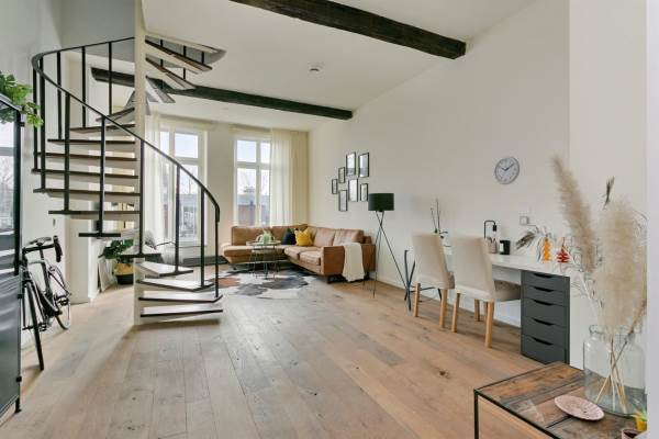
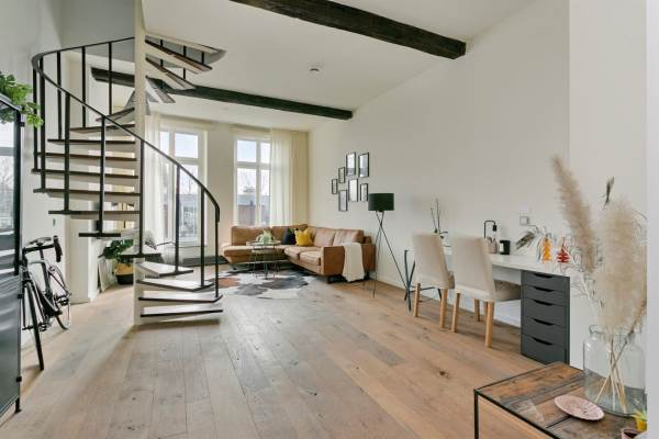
- wall clock (505, 170)
